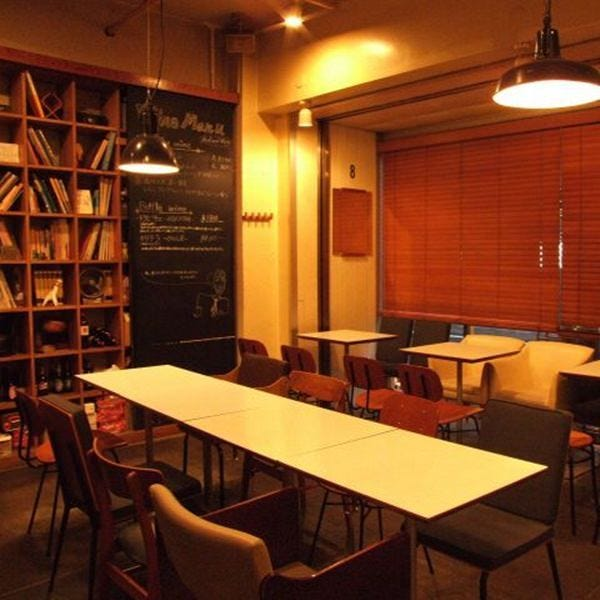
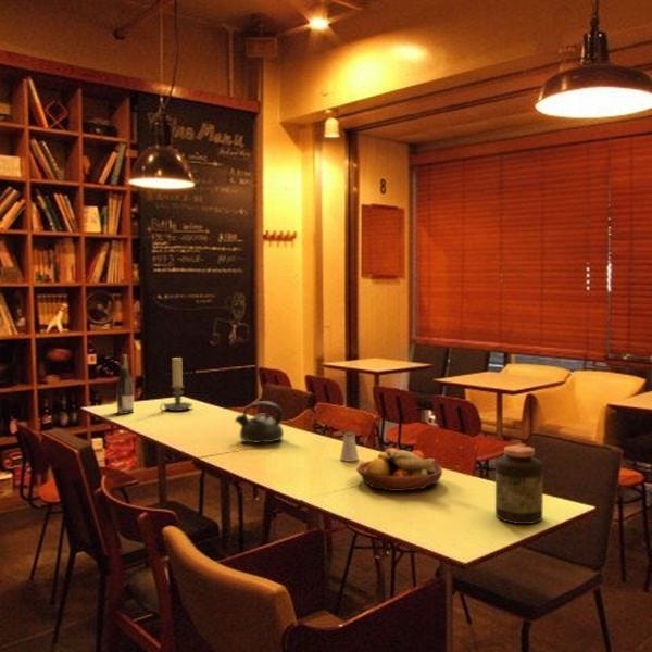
+ wine bottle (124, 384)
+ candle holder (175, 383)
+ saltshaker (349, 446)
+ fruit bowl (400, 464)
+ teapot (260, 421)
+ jar (518, 482)
